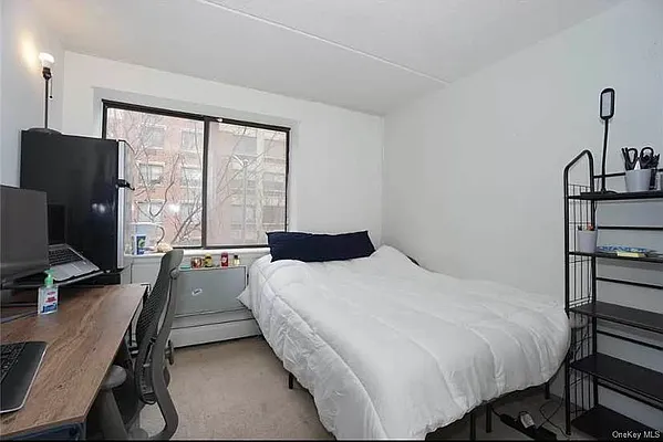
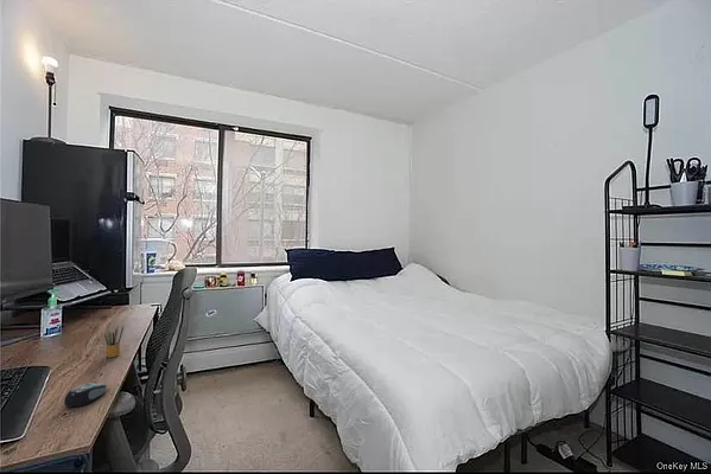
+ pencil box (113, 341)
+ computer mouse (85, 390)
